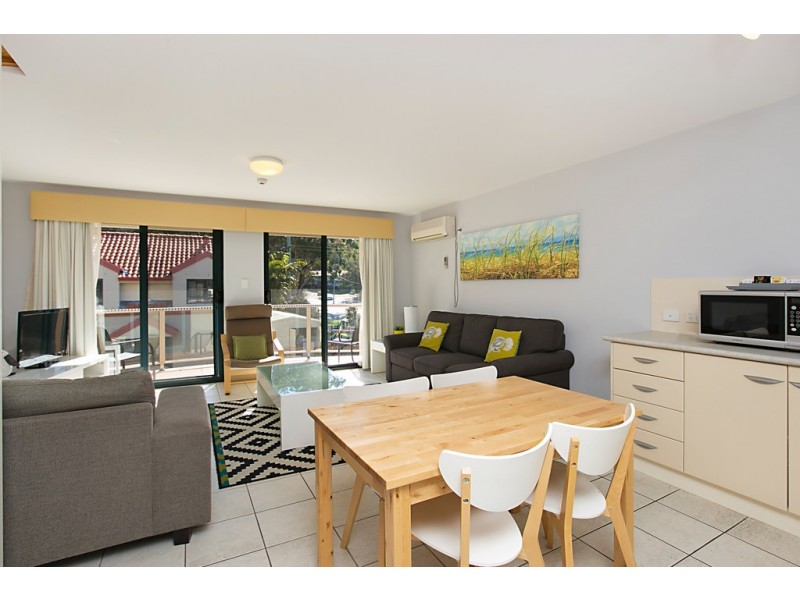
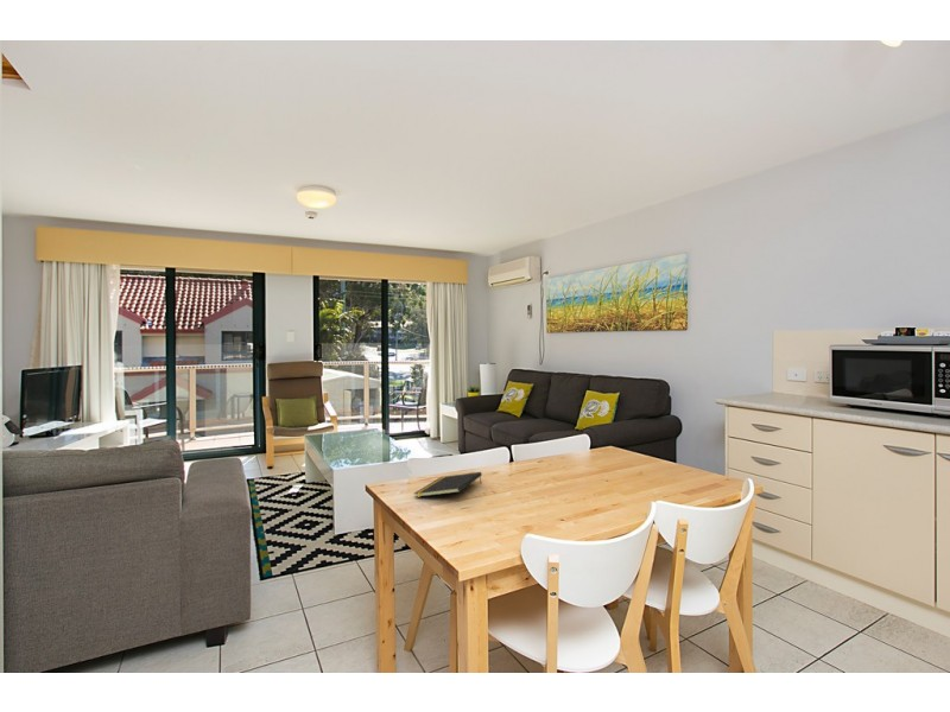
+ notepad (449, 483)
